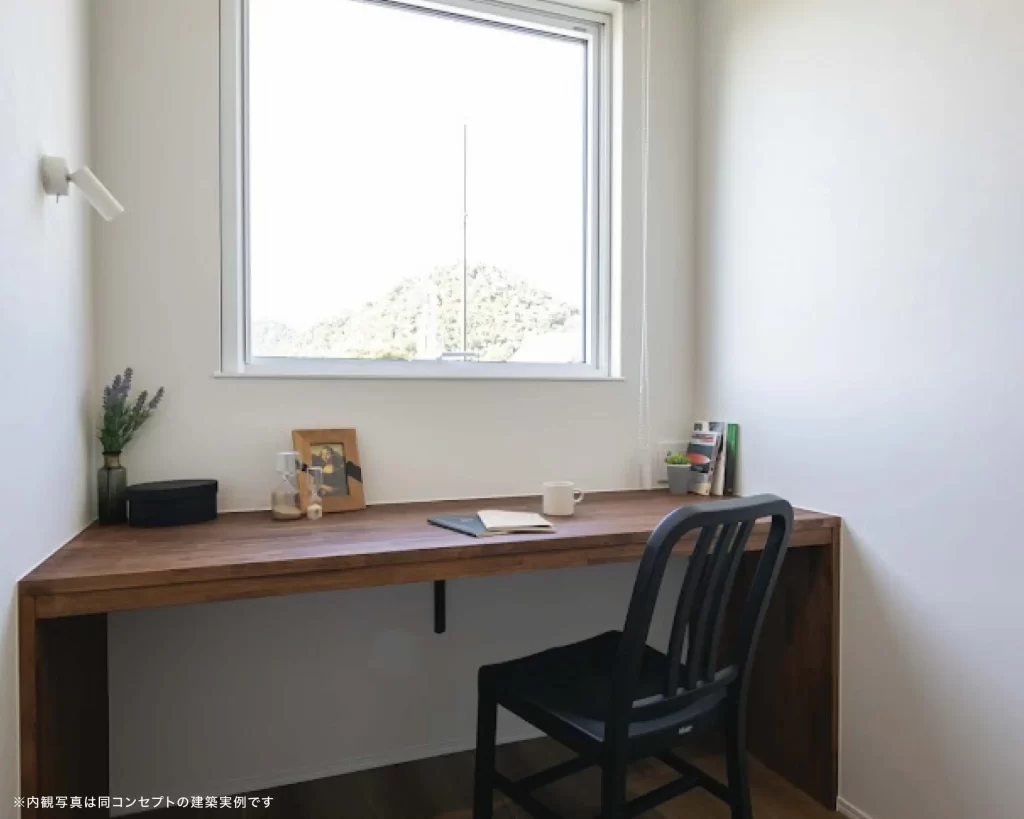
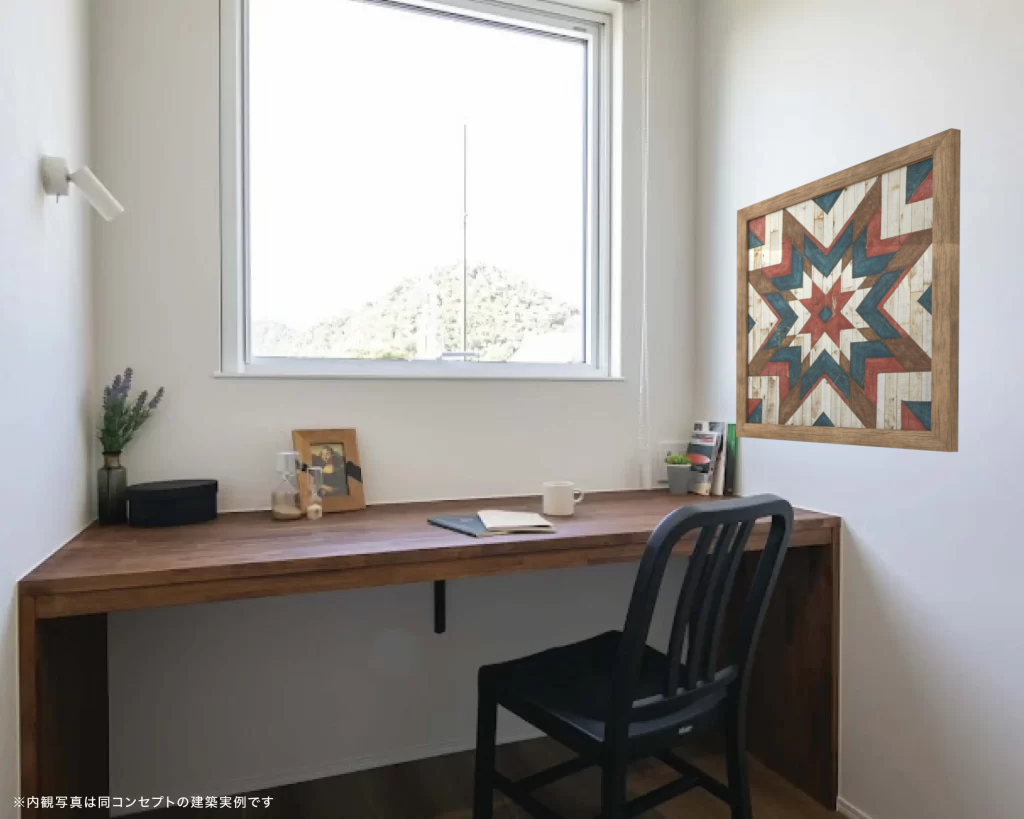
+ wall art (828, 310)
